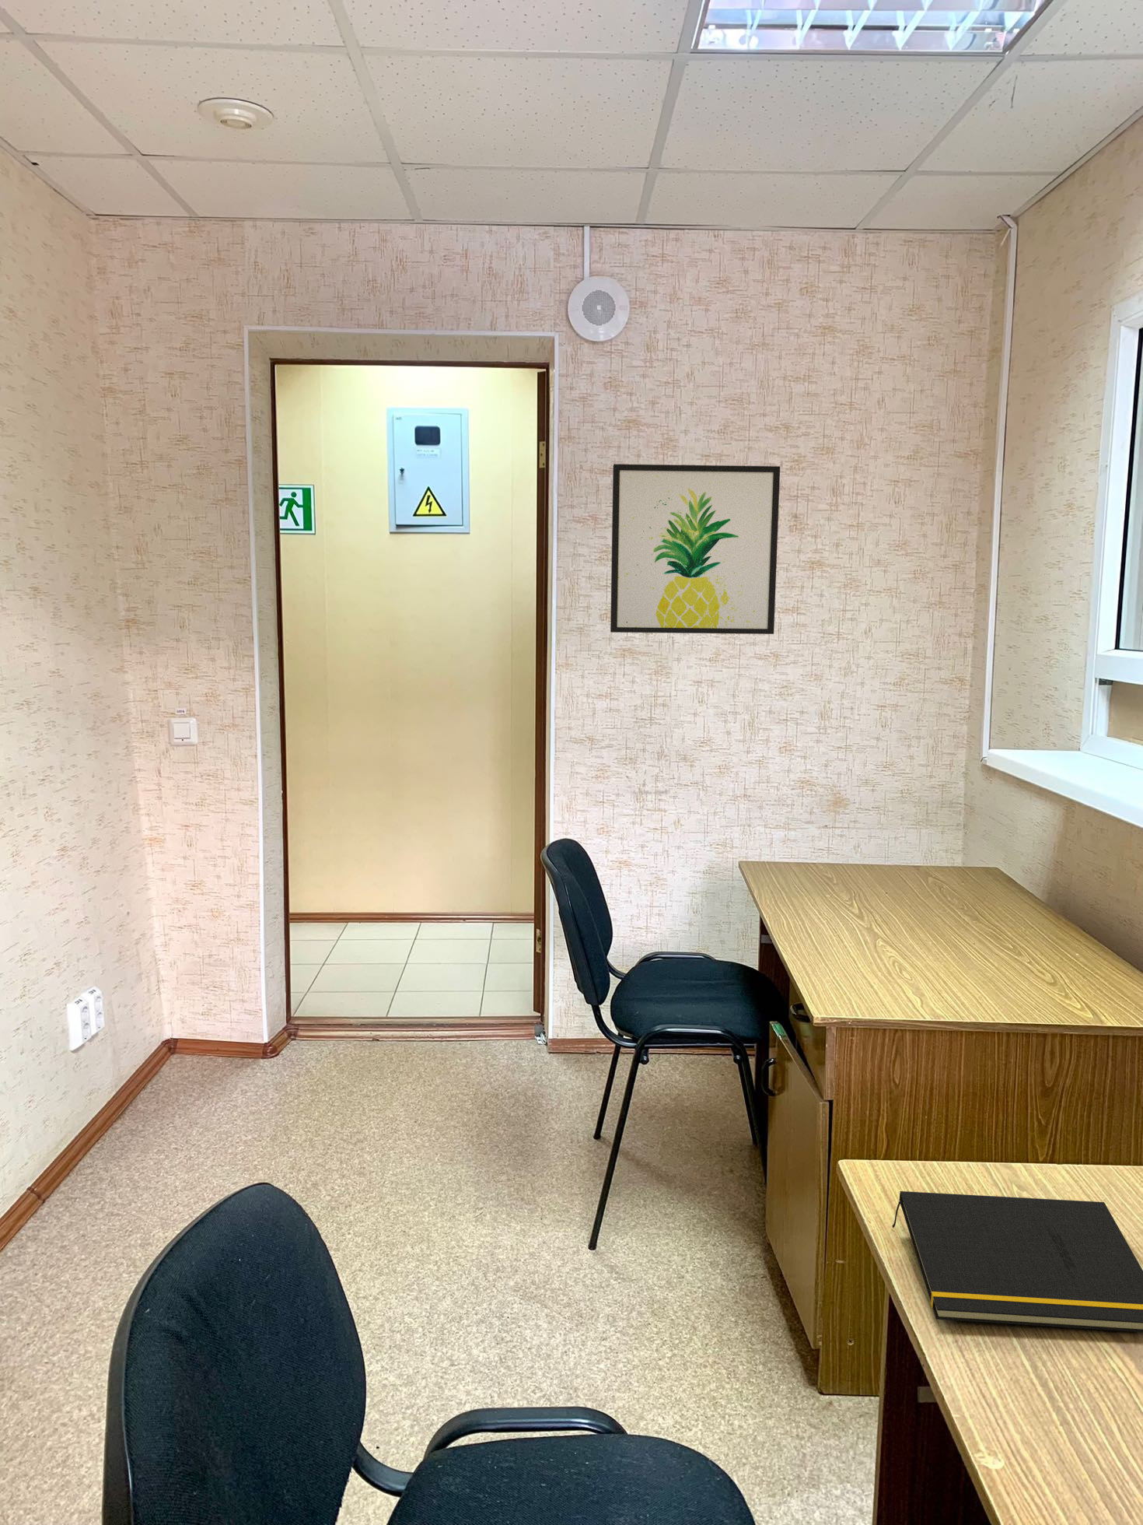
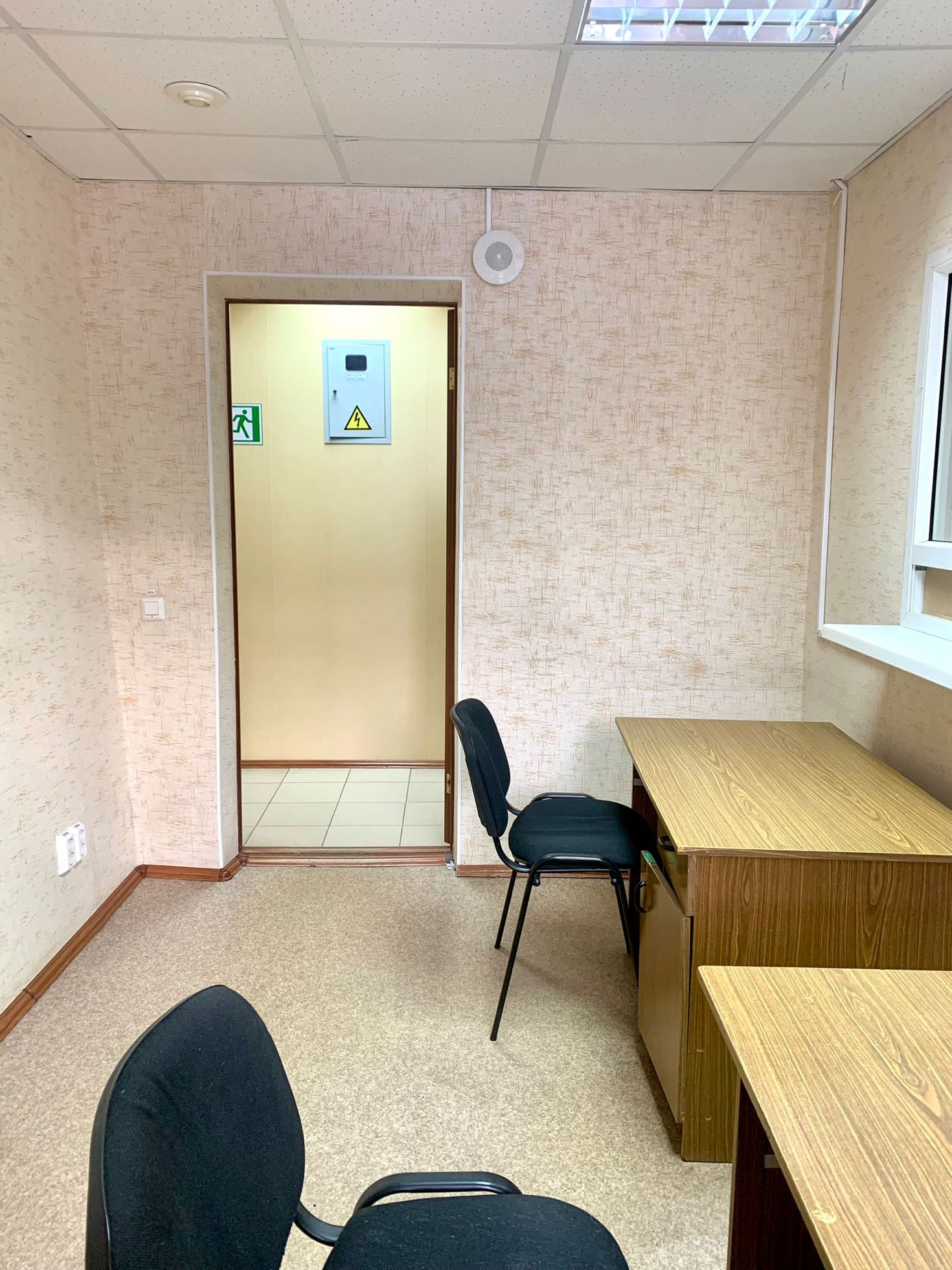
- notepad (1025, 1256)
- wall art (694, 550)
